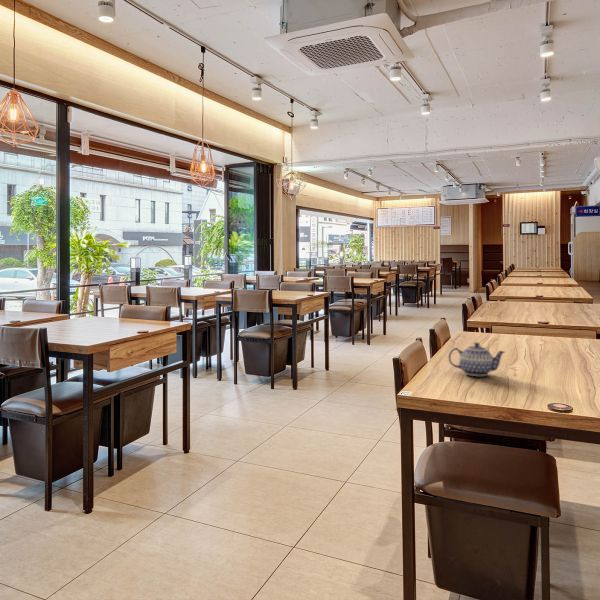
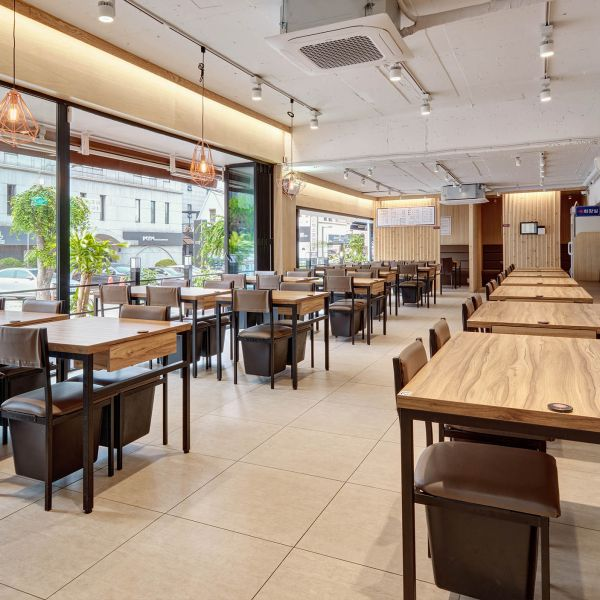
- teapot (476, 358)
